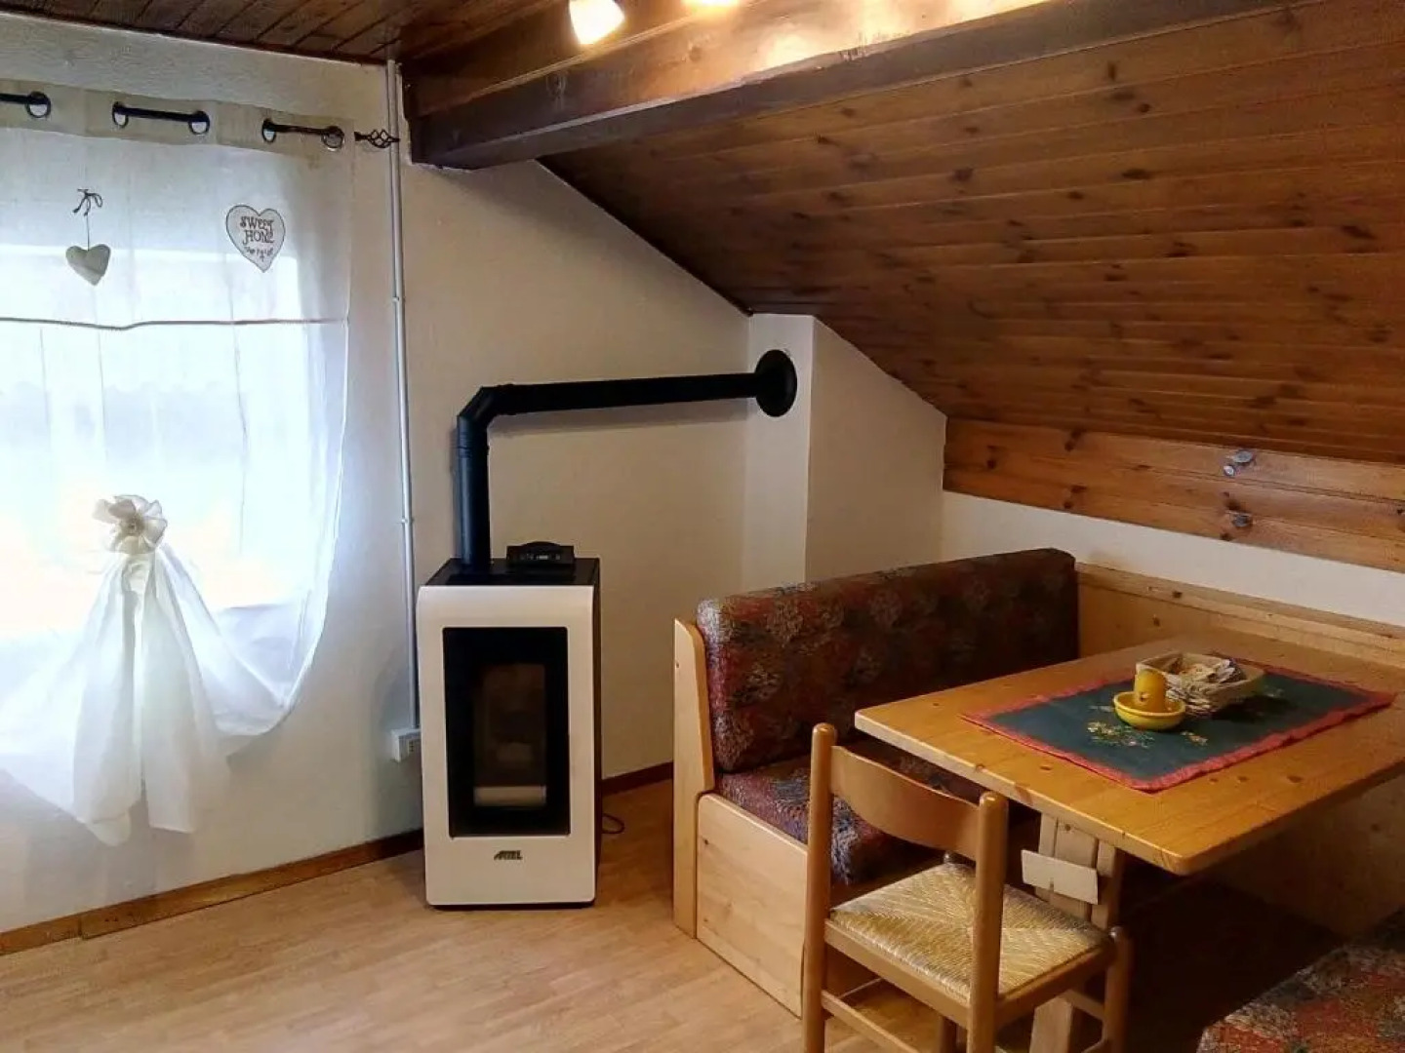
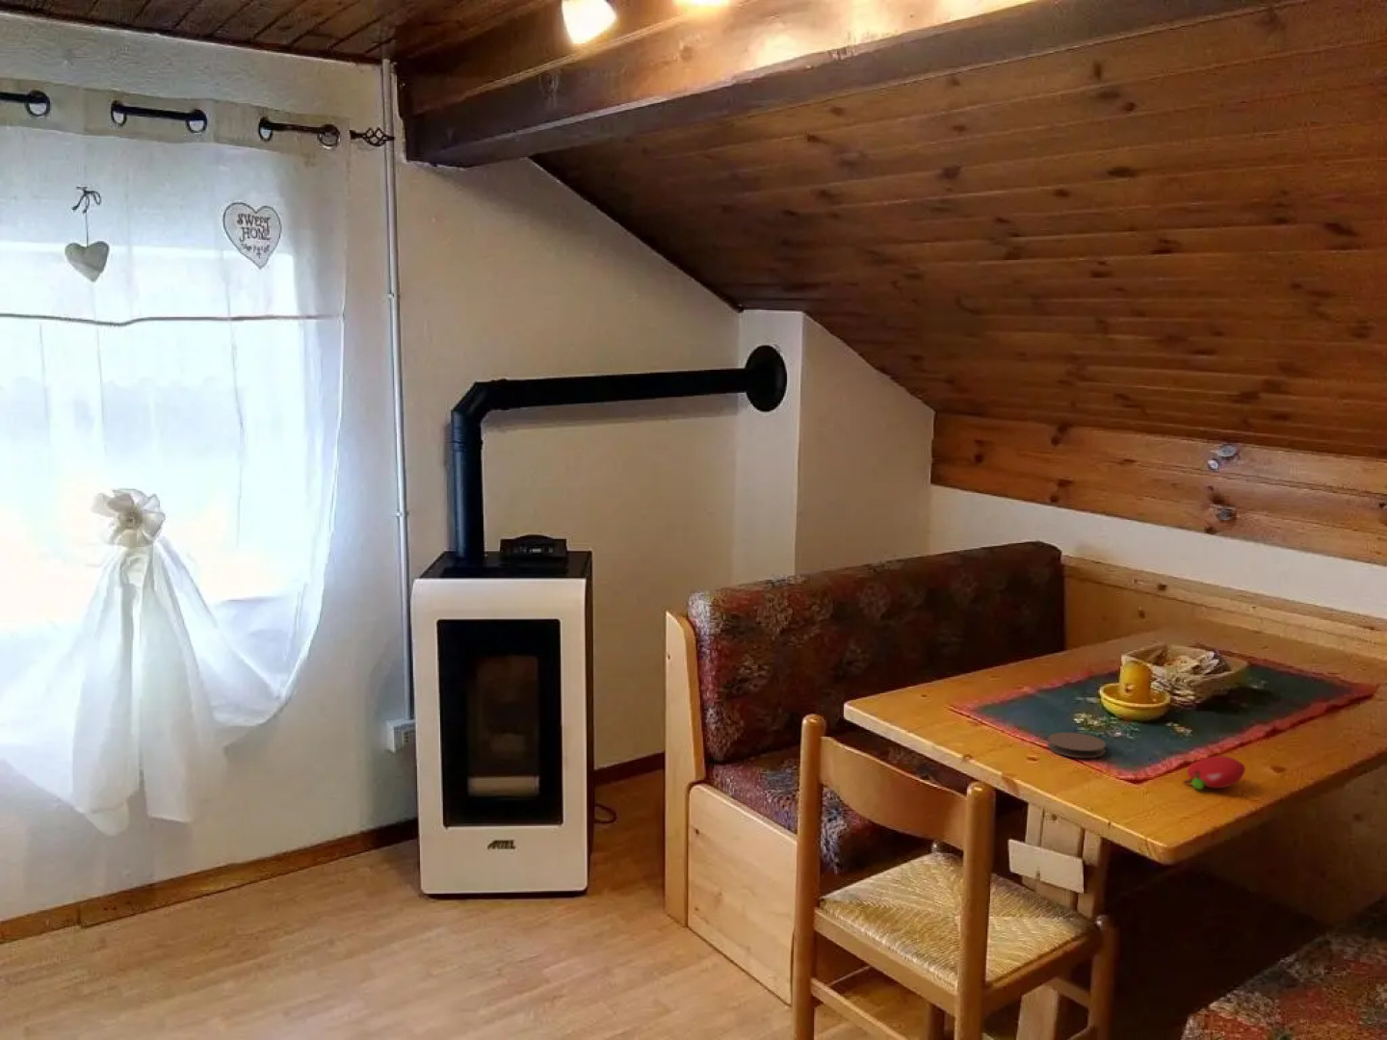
+ fruit (1211, 770)
+ coaster (1076, 744)
